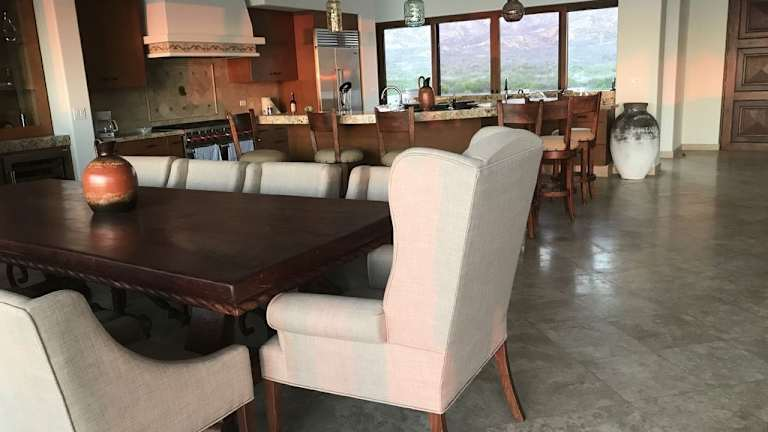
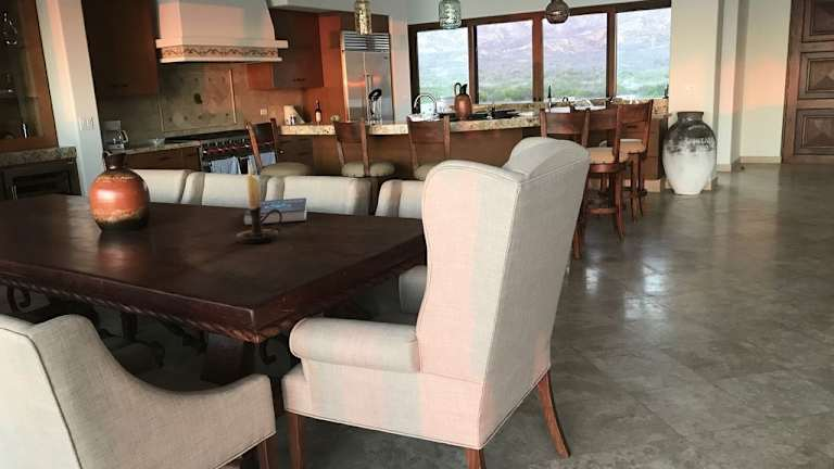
+ candle holder (258, 200)
+ book (277, 212)
